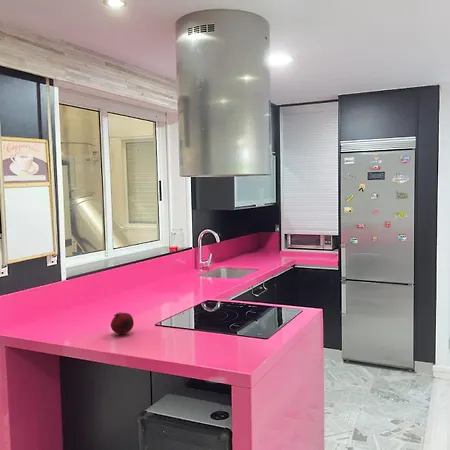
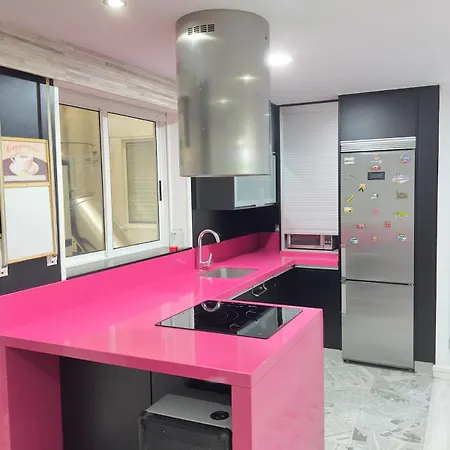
- fruit (122, 322)
